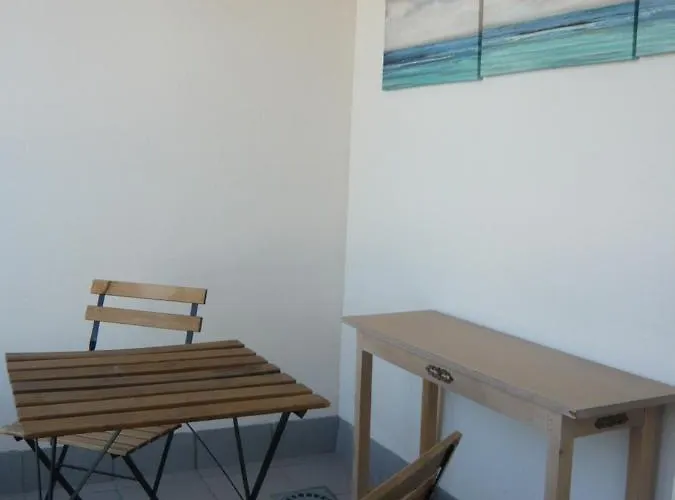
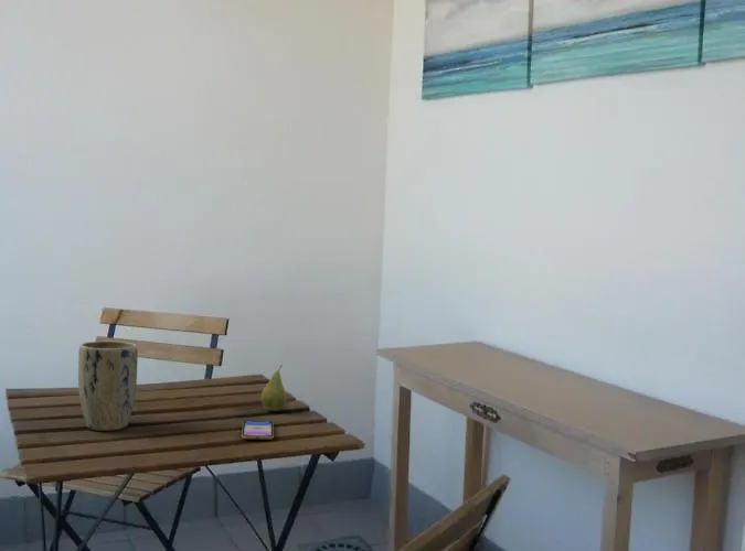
+ plant pot (107, 385)
+ smartphone (257, 429)
+ fruit (274, 388)
